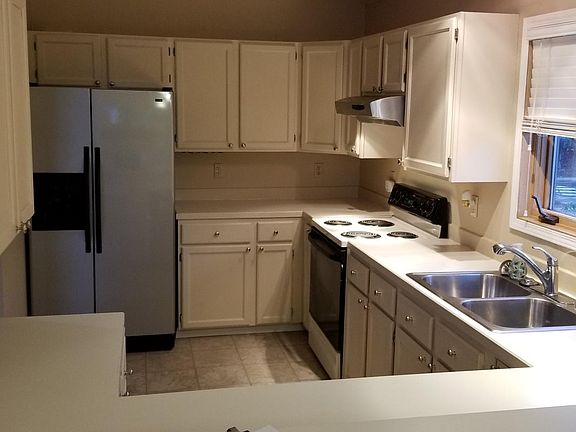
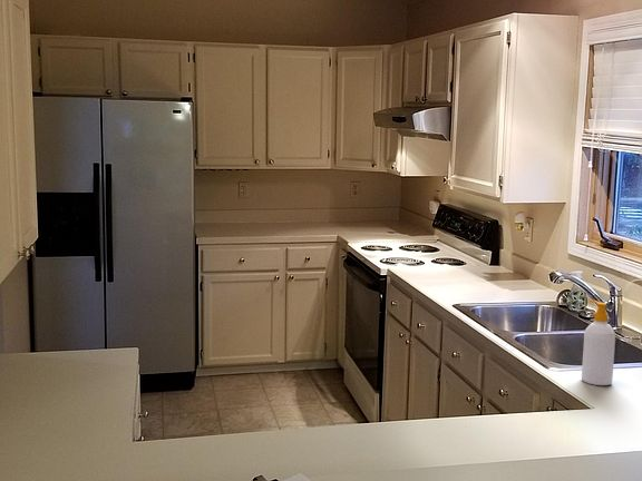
+ soap bottle (597, 342)
